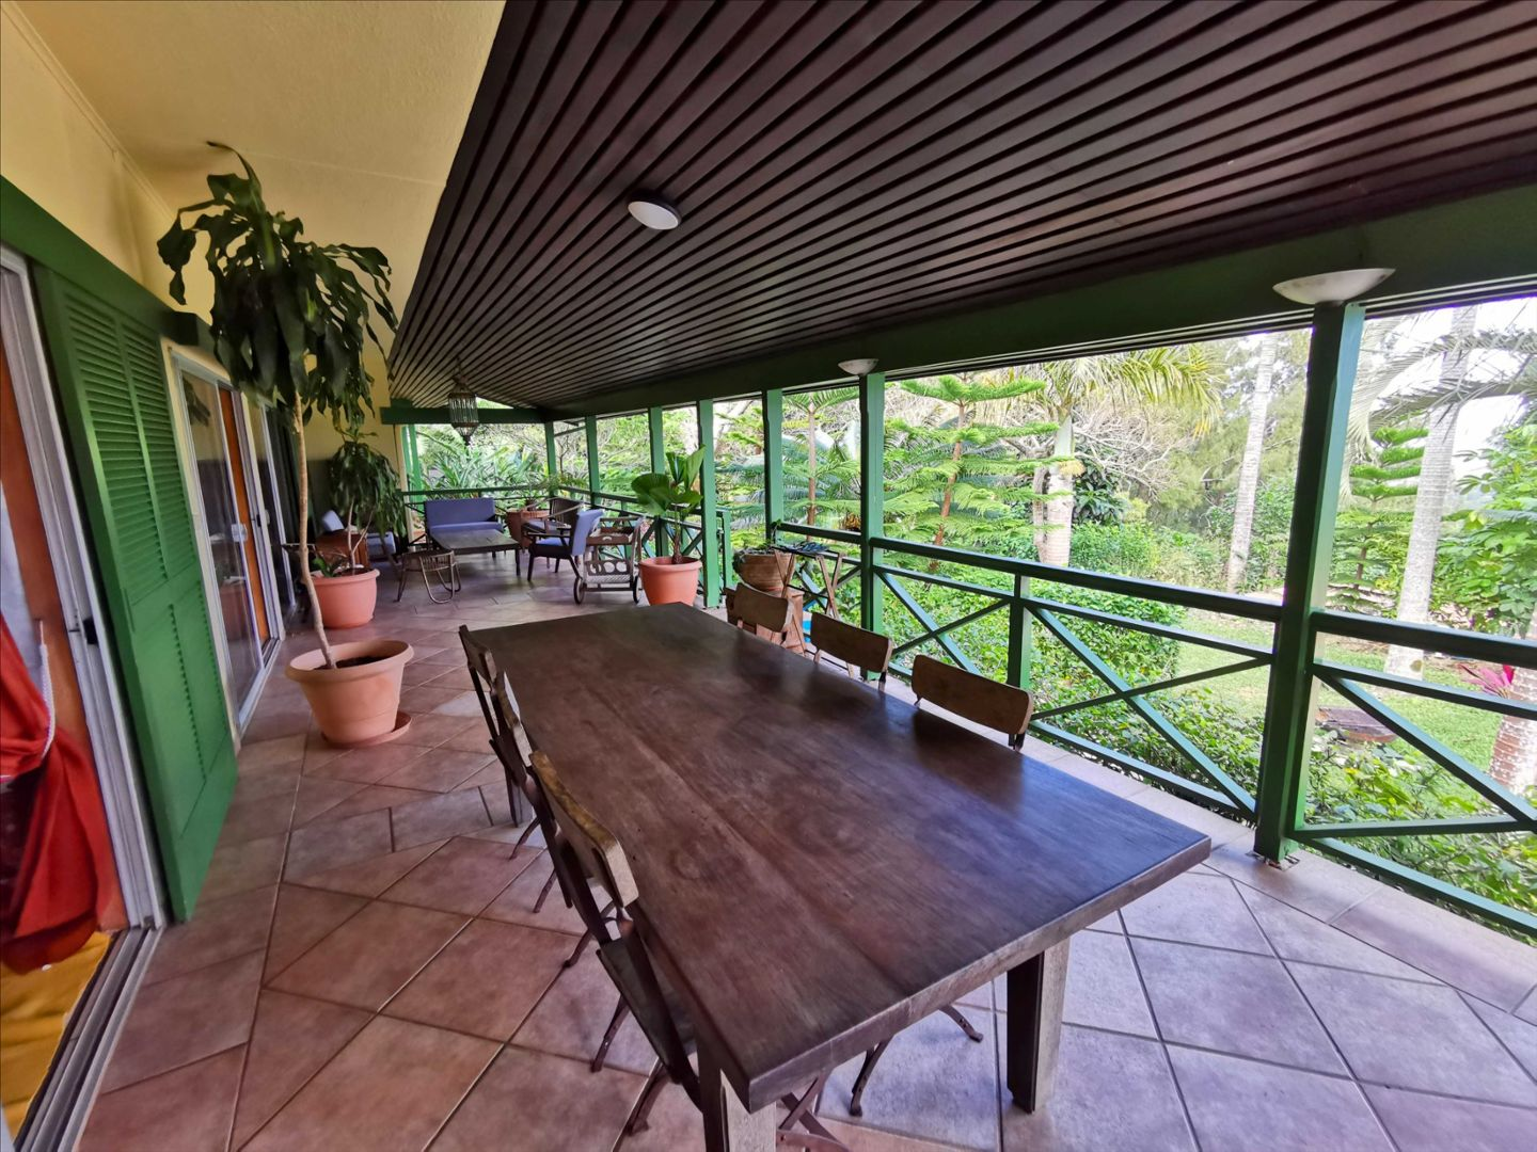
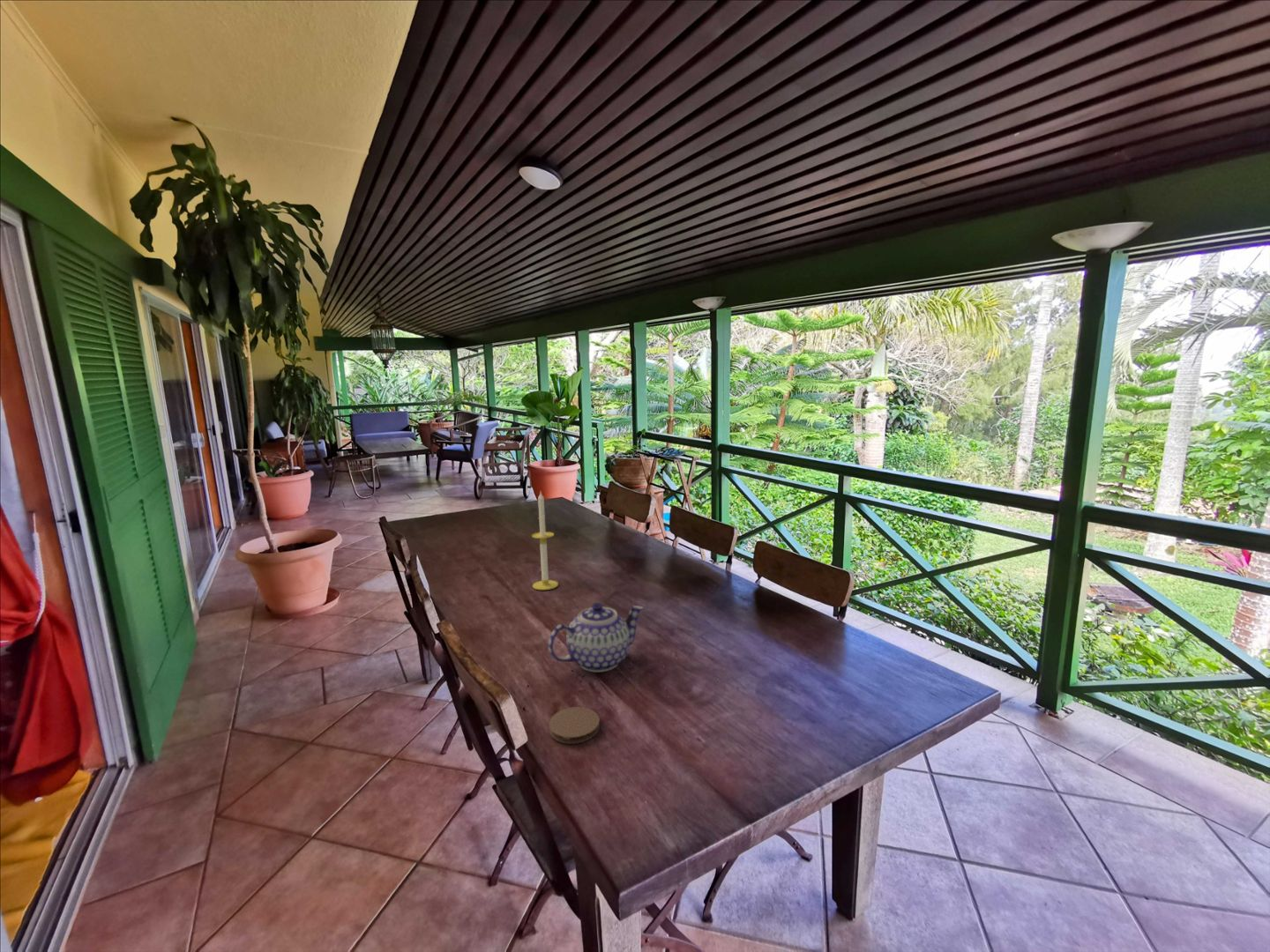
+ candle (542, 539)
+ coaster (574, 724)
+ teapot (598, 633)
